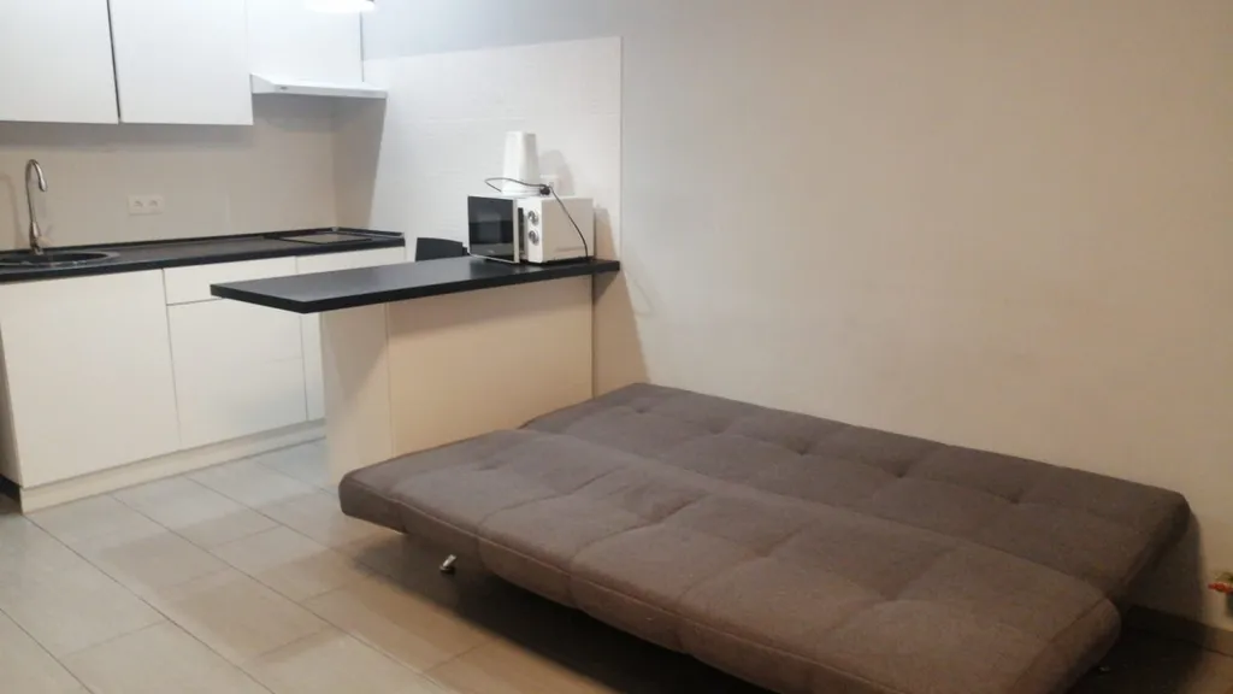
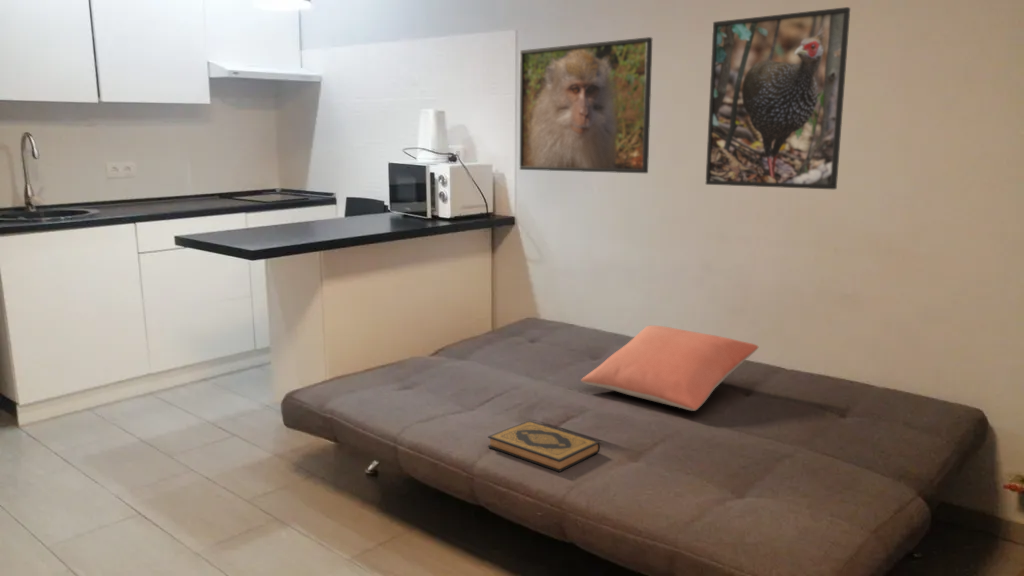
+ pillow (669, 363)
+ hardback book (543, 444)
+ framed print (772, 102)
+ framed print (580, 108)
